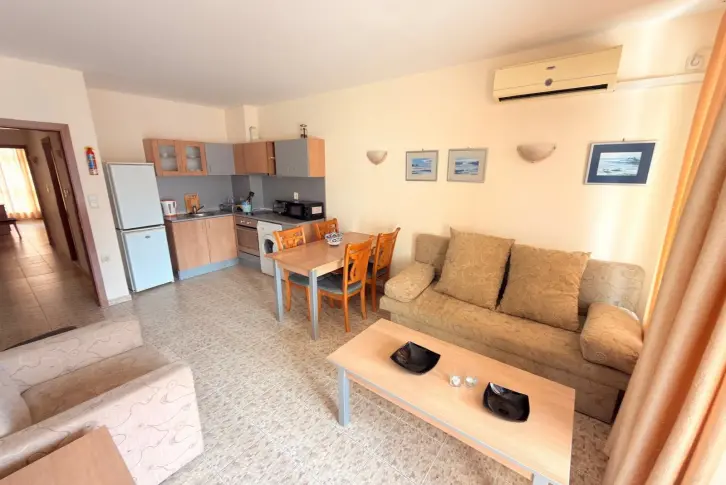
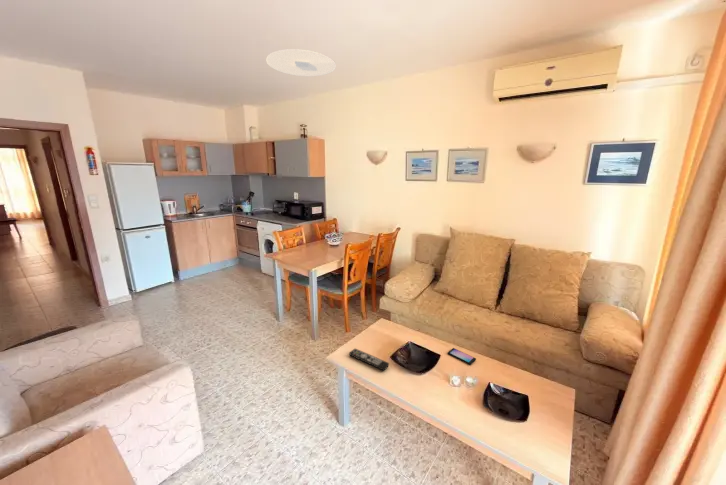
+ ceiling light (301, 60)
+ remote control (368, 359)
+ smartphone (461, 356)
